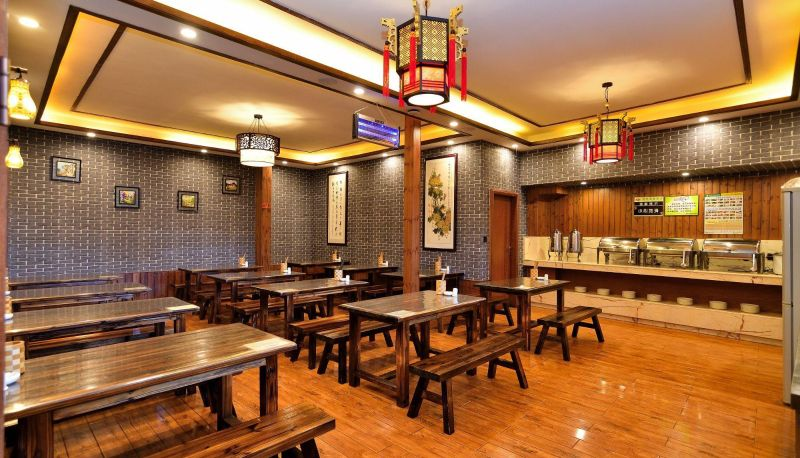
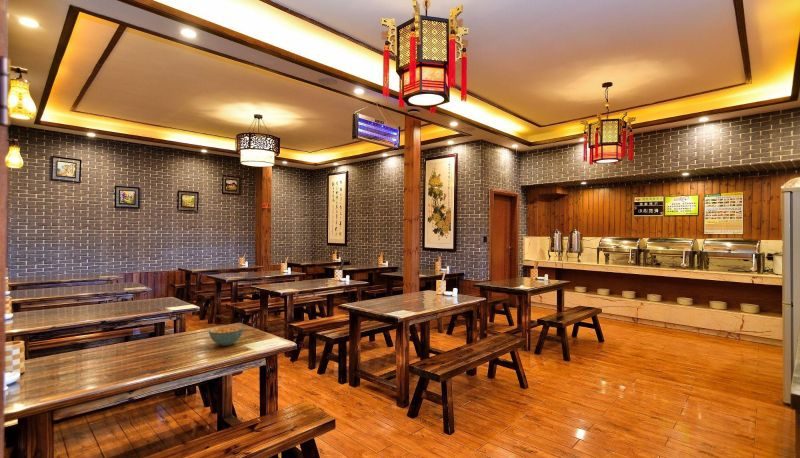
+ cereal bowl (226, 336)
